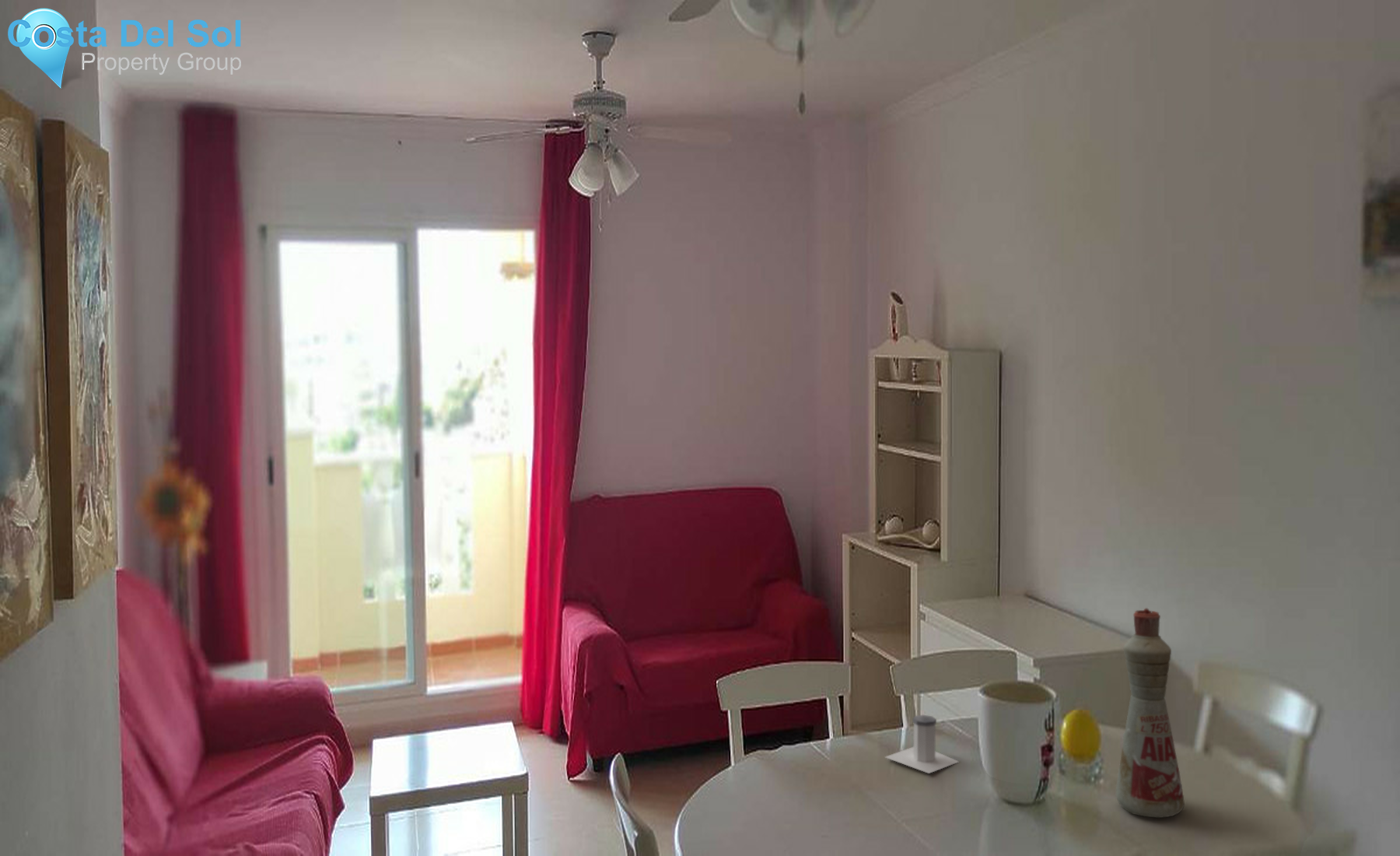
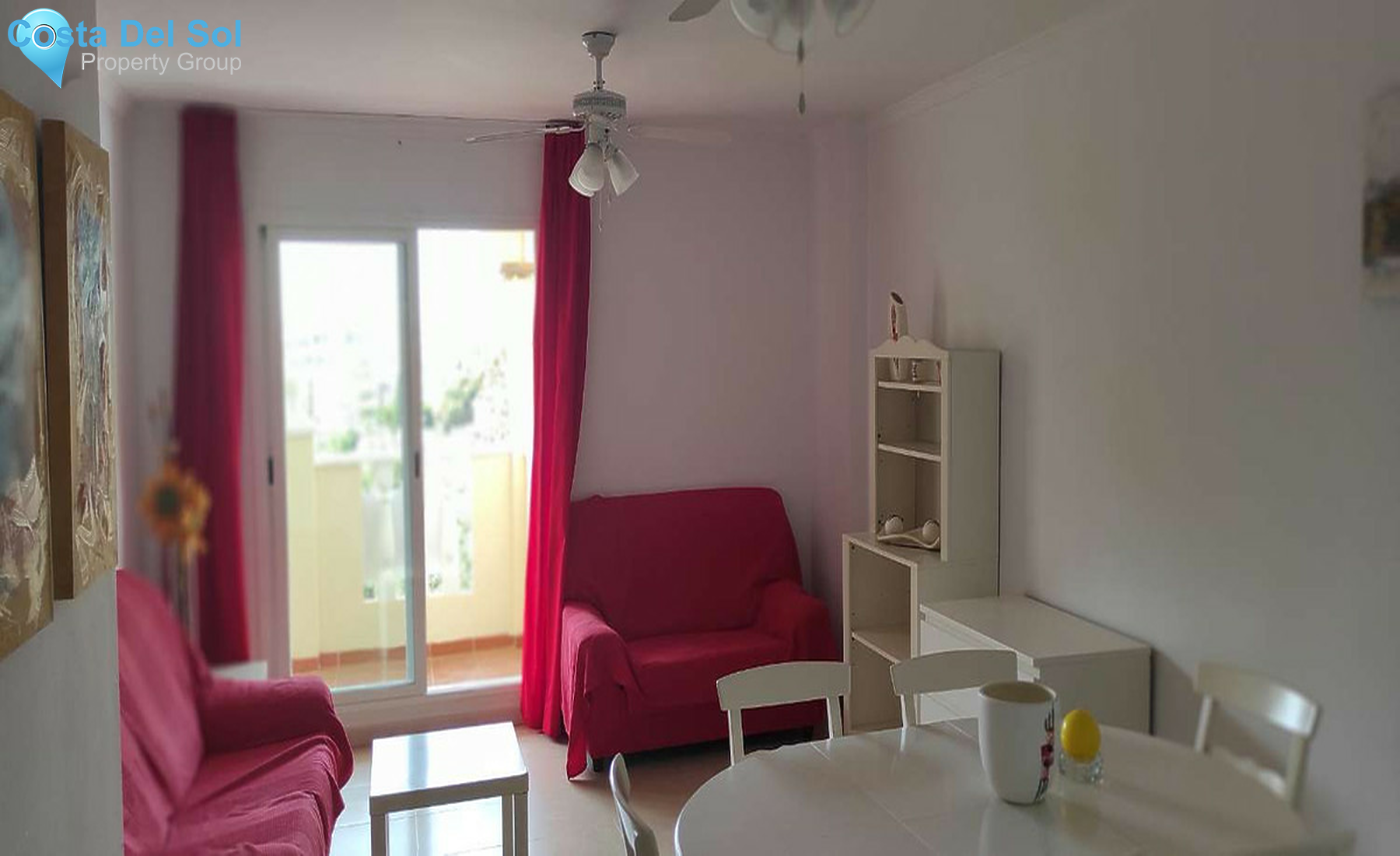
- bottle (1150, 709)
- salt shaker (924, 738)
